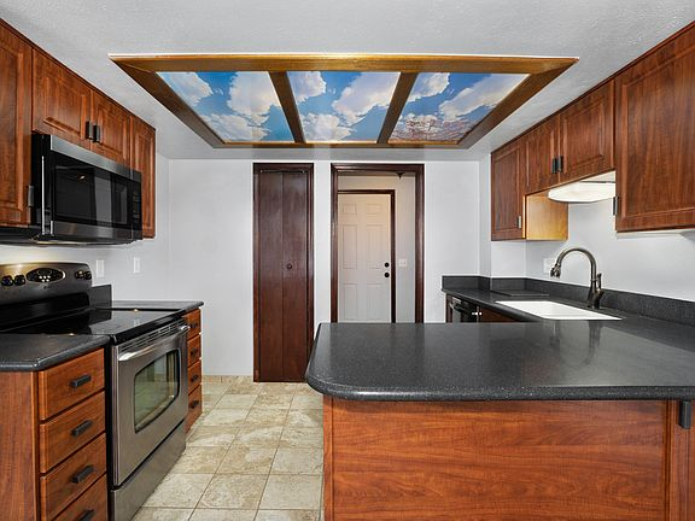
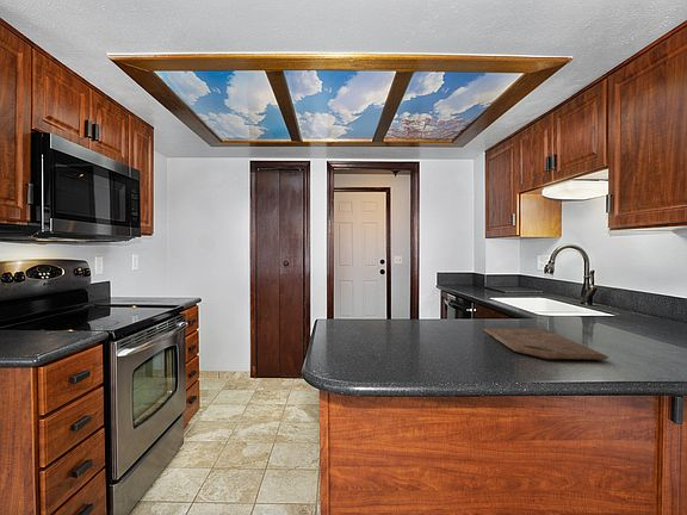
+ cutting board (536, 341)
